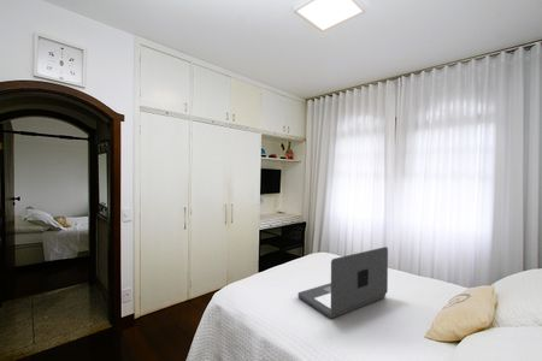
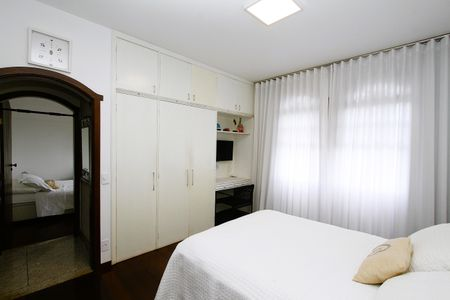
- laptop (342, 272)
